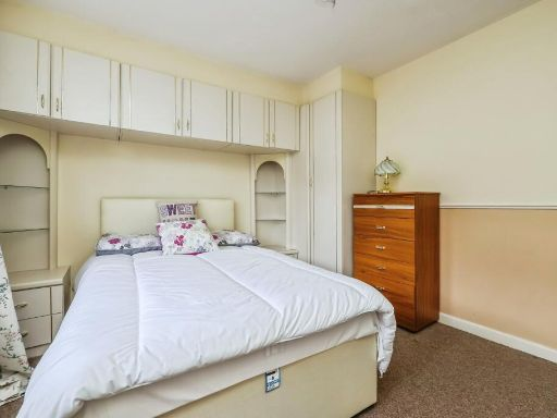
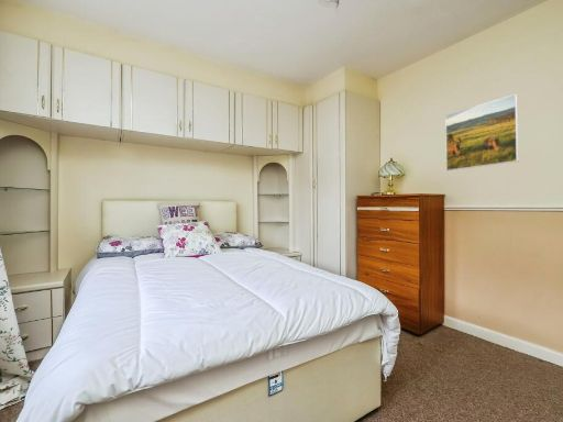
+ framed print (478, 135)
